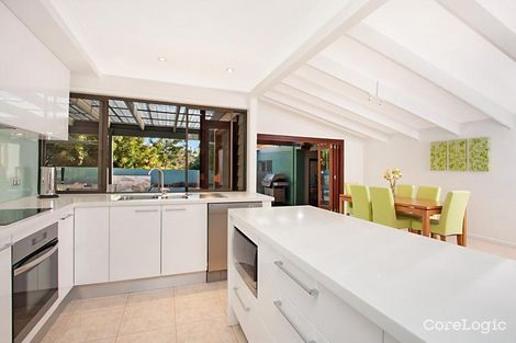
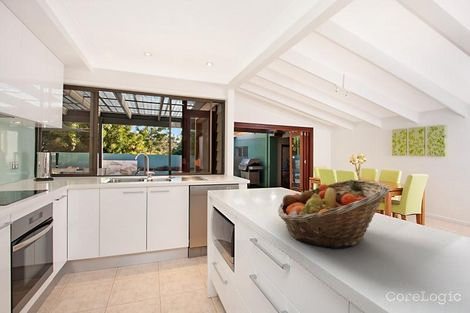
+ fruit basket (327, 206)
